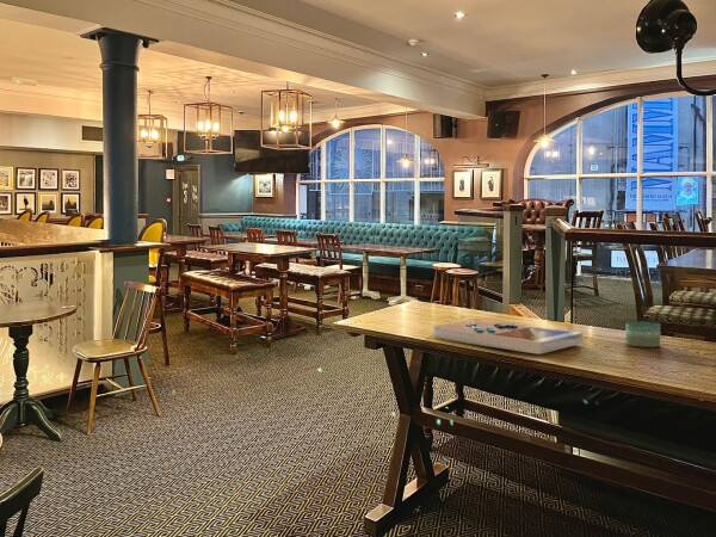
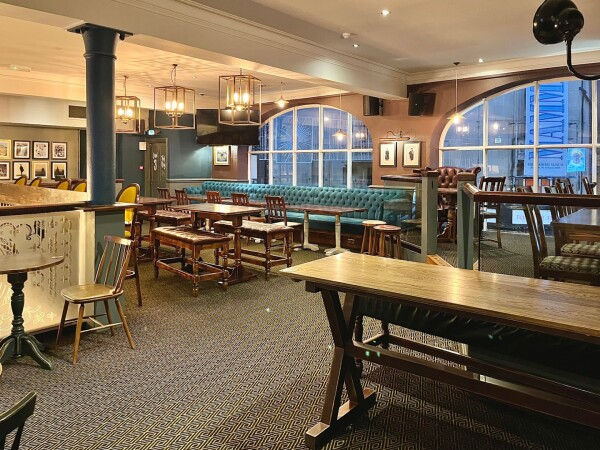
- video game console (502, 333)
- candle (642, 333)
